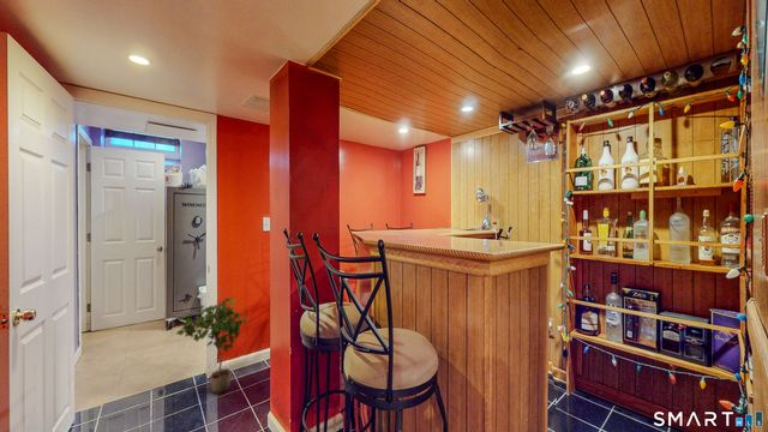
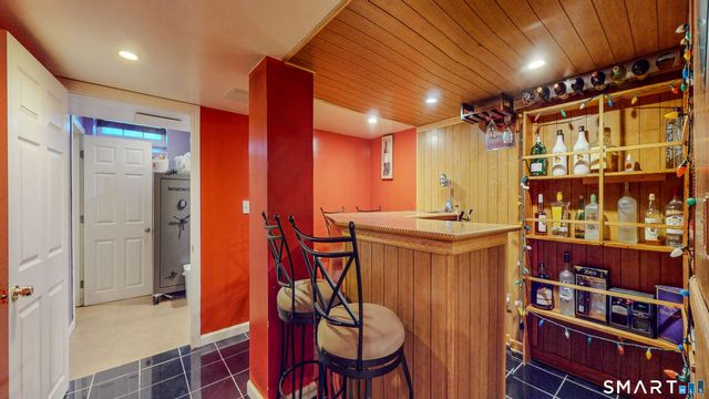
- potted plant (216, 347)
